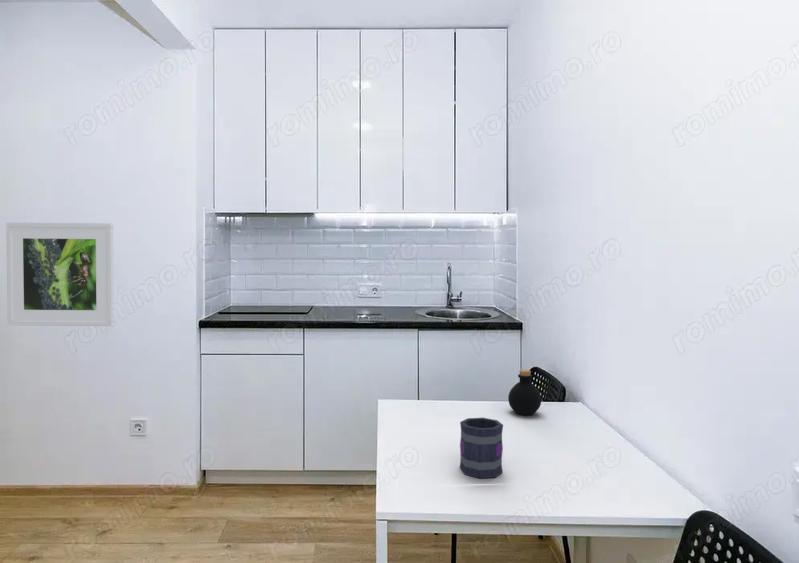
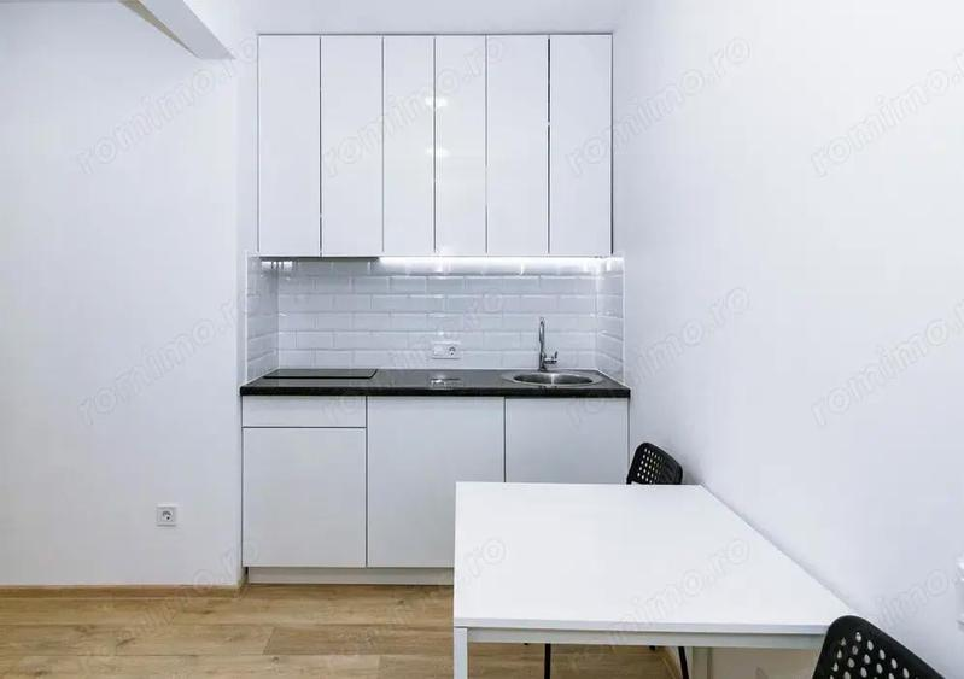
- bottle (524, 392)
- mug (481, 443)
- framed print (60, 274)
